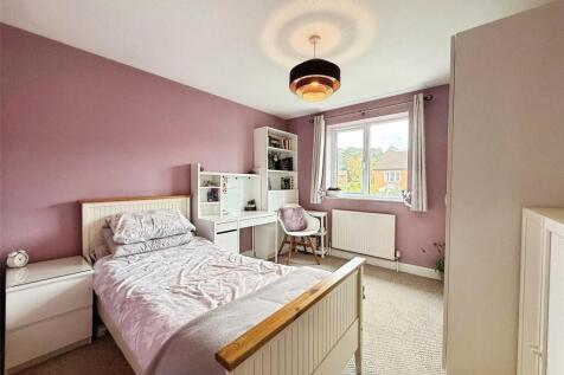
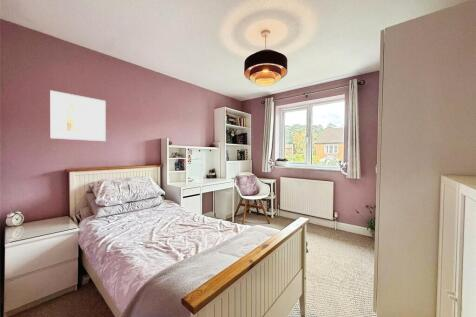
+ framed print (80, 118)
